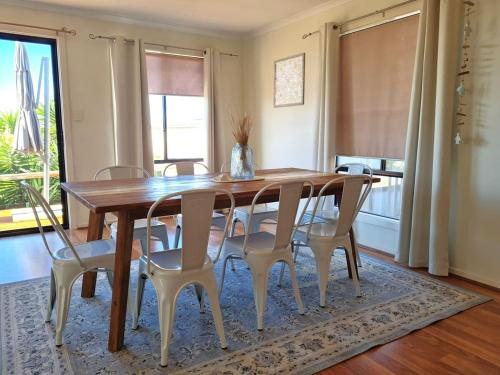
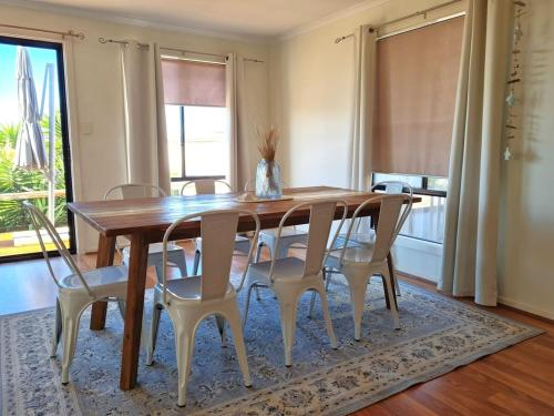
- wall art (289, 82)
